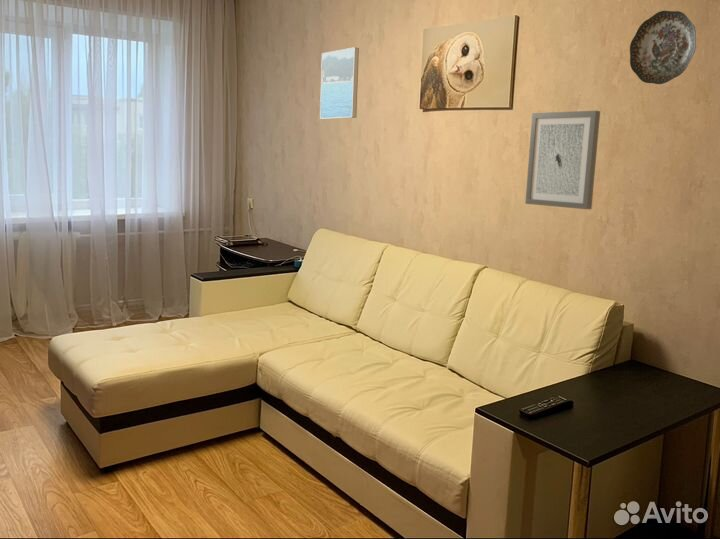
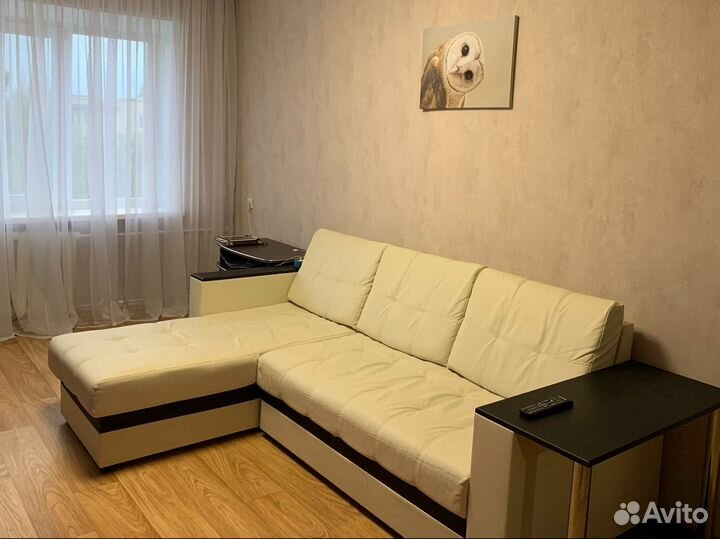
- wall art (561, 159)
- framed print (338, 84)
- decorative plate (663, 48)
